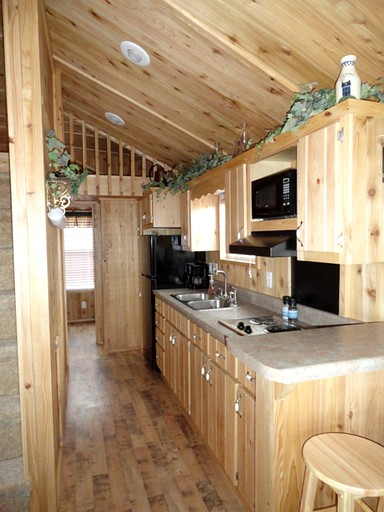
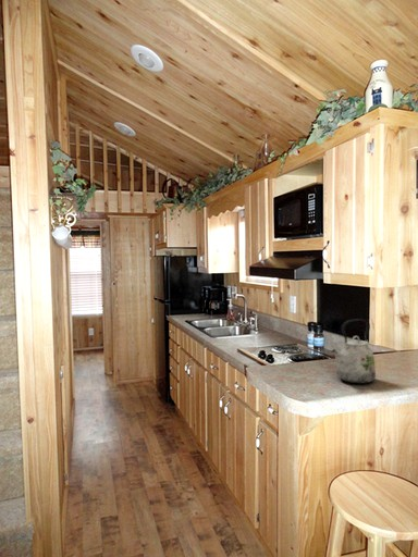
+ kettle (351, 350)
